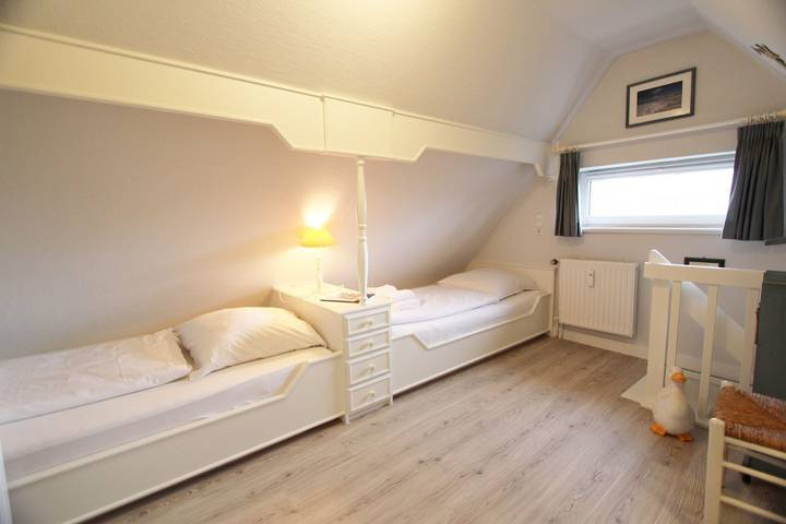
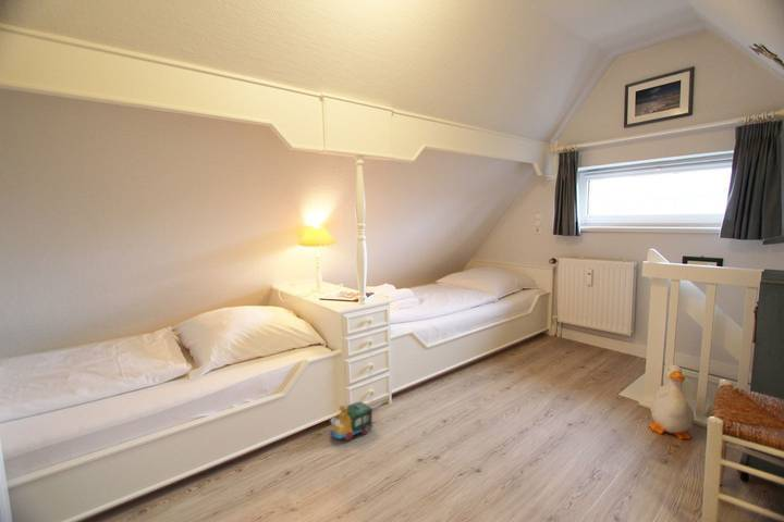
+ toy train (350, 419)
